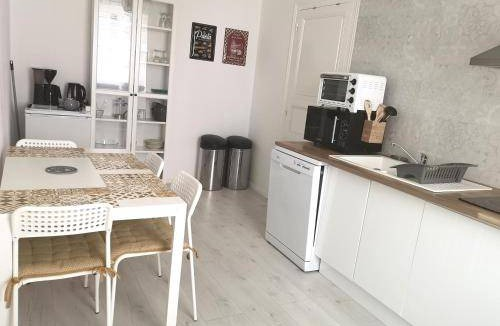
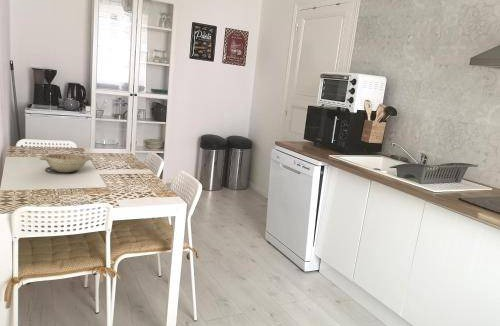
+ decorative bowl (66, 163)
